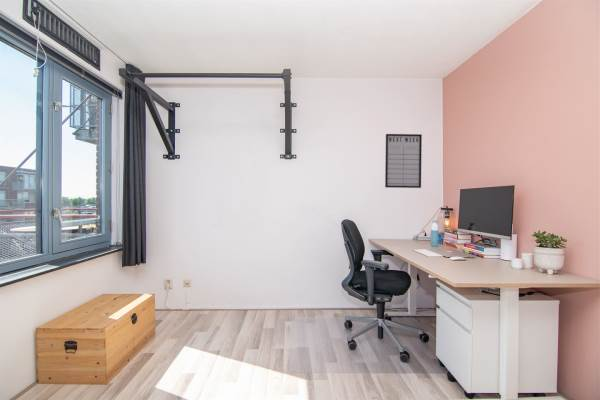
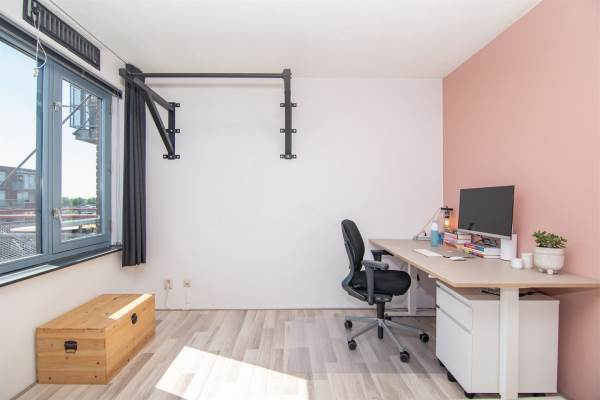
- writing board (403, 161)
